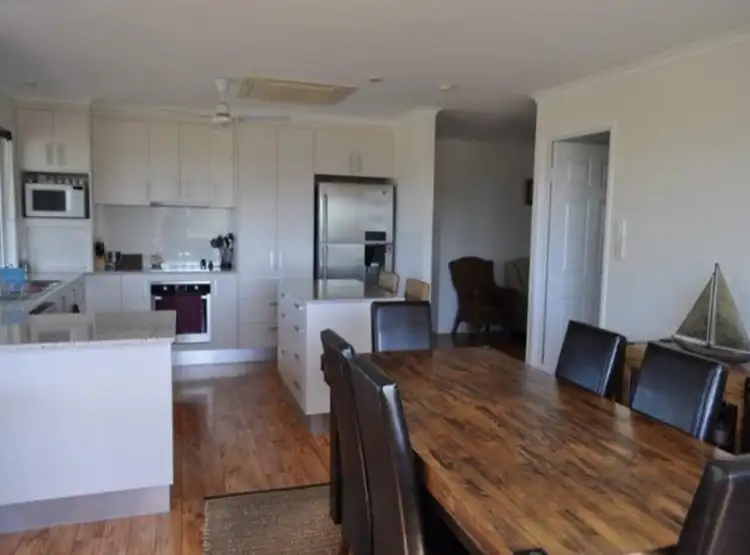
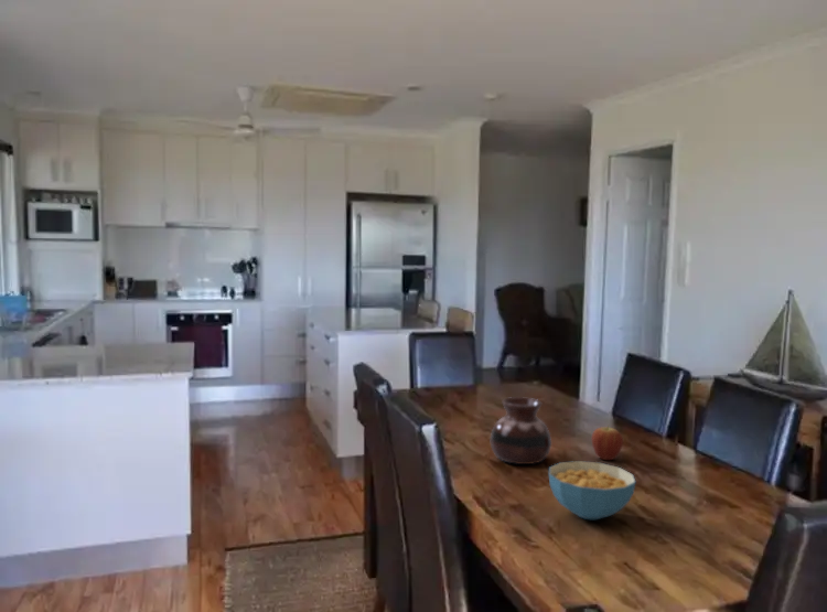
+ vase (520, 430)
+ cereal bowl (590, 494)
+ fruit (606, 441)
